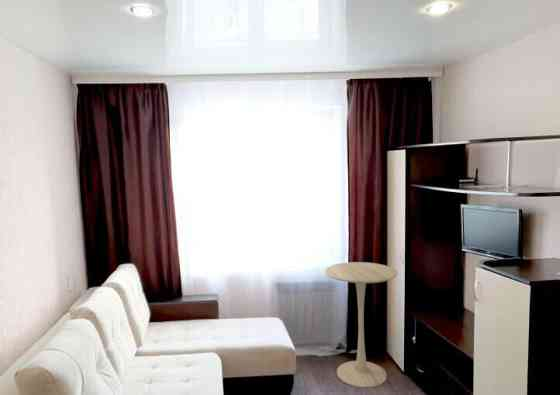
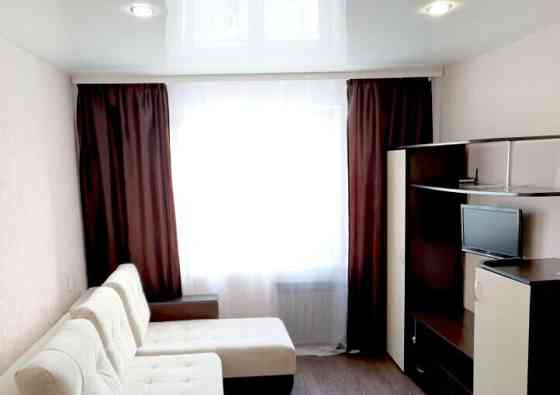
- pedestal table (361, 322)
